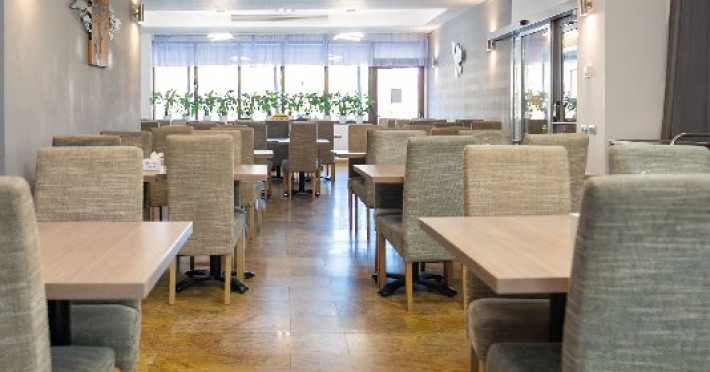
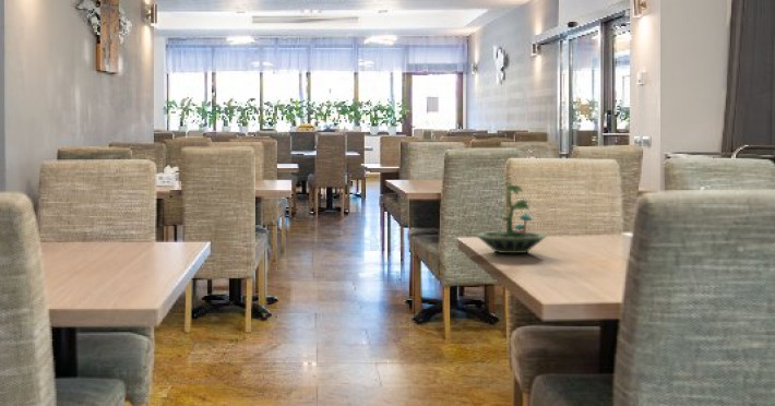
+ terrarium (510, 195)
